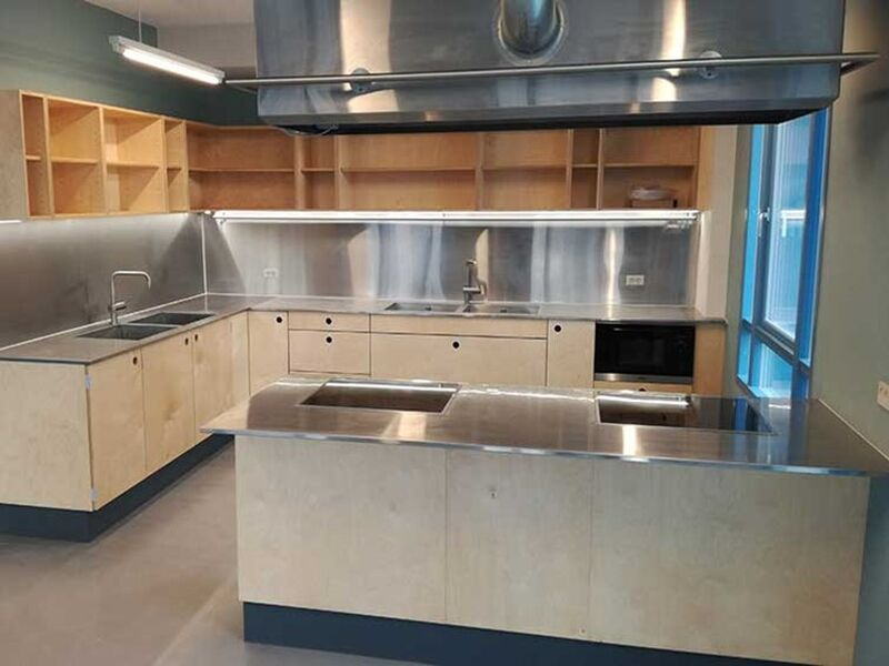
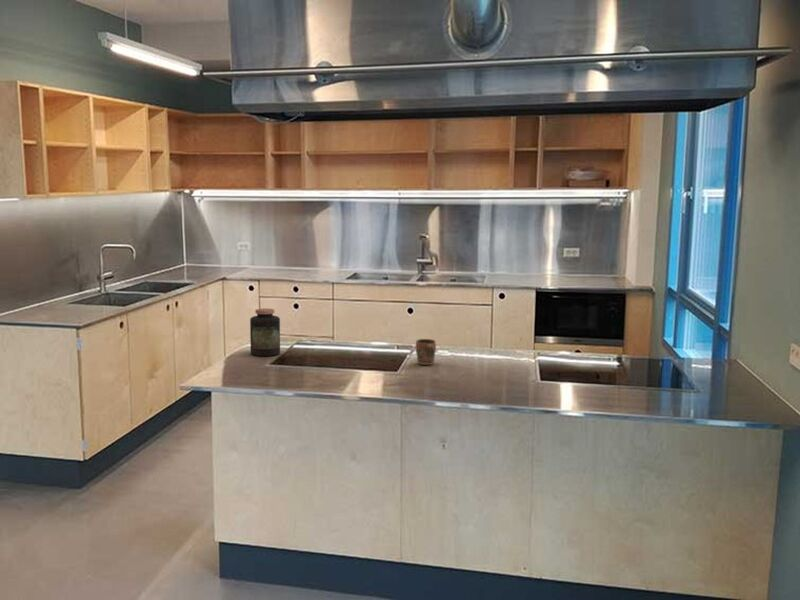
+ mug (425, 352)
+ jar (265, 331)
